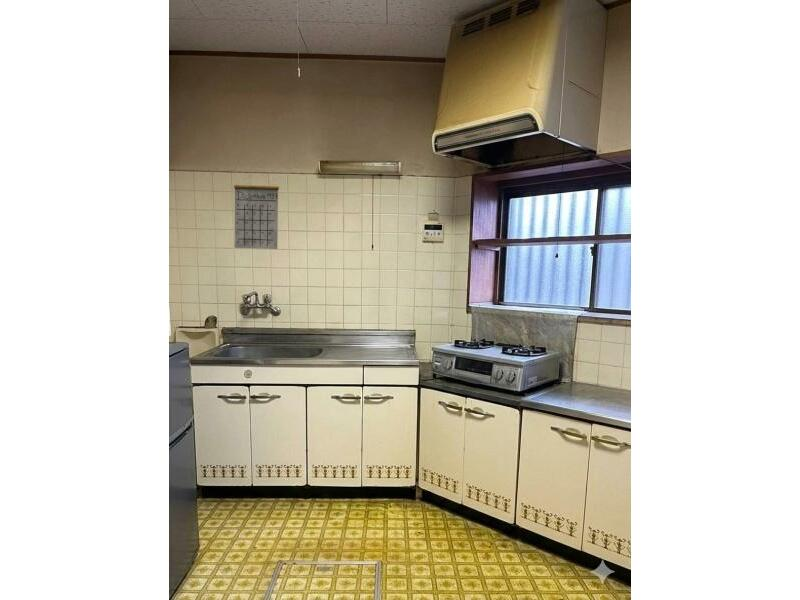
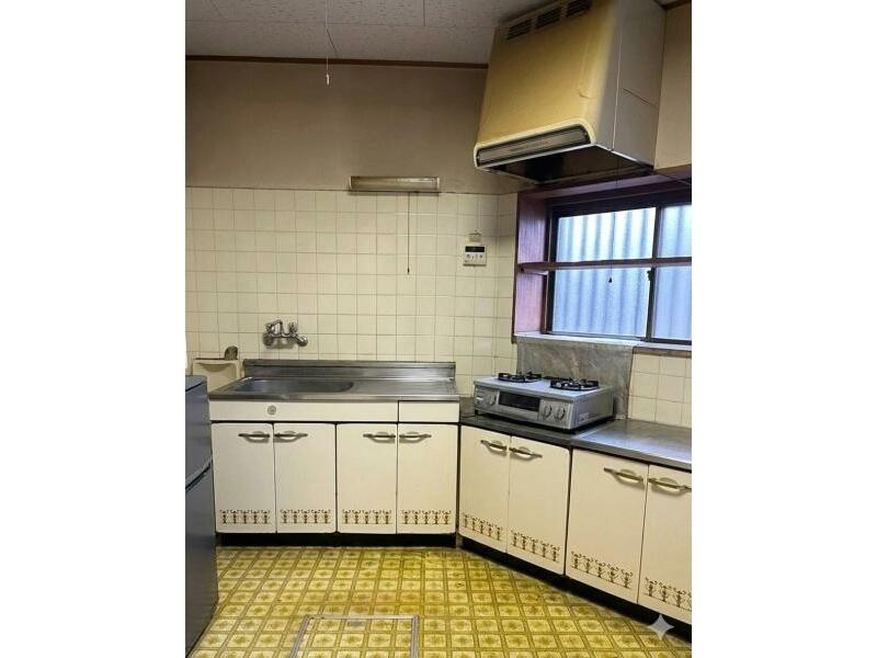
- calendar (256, 209)
